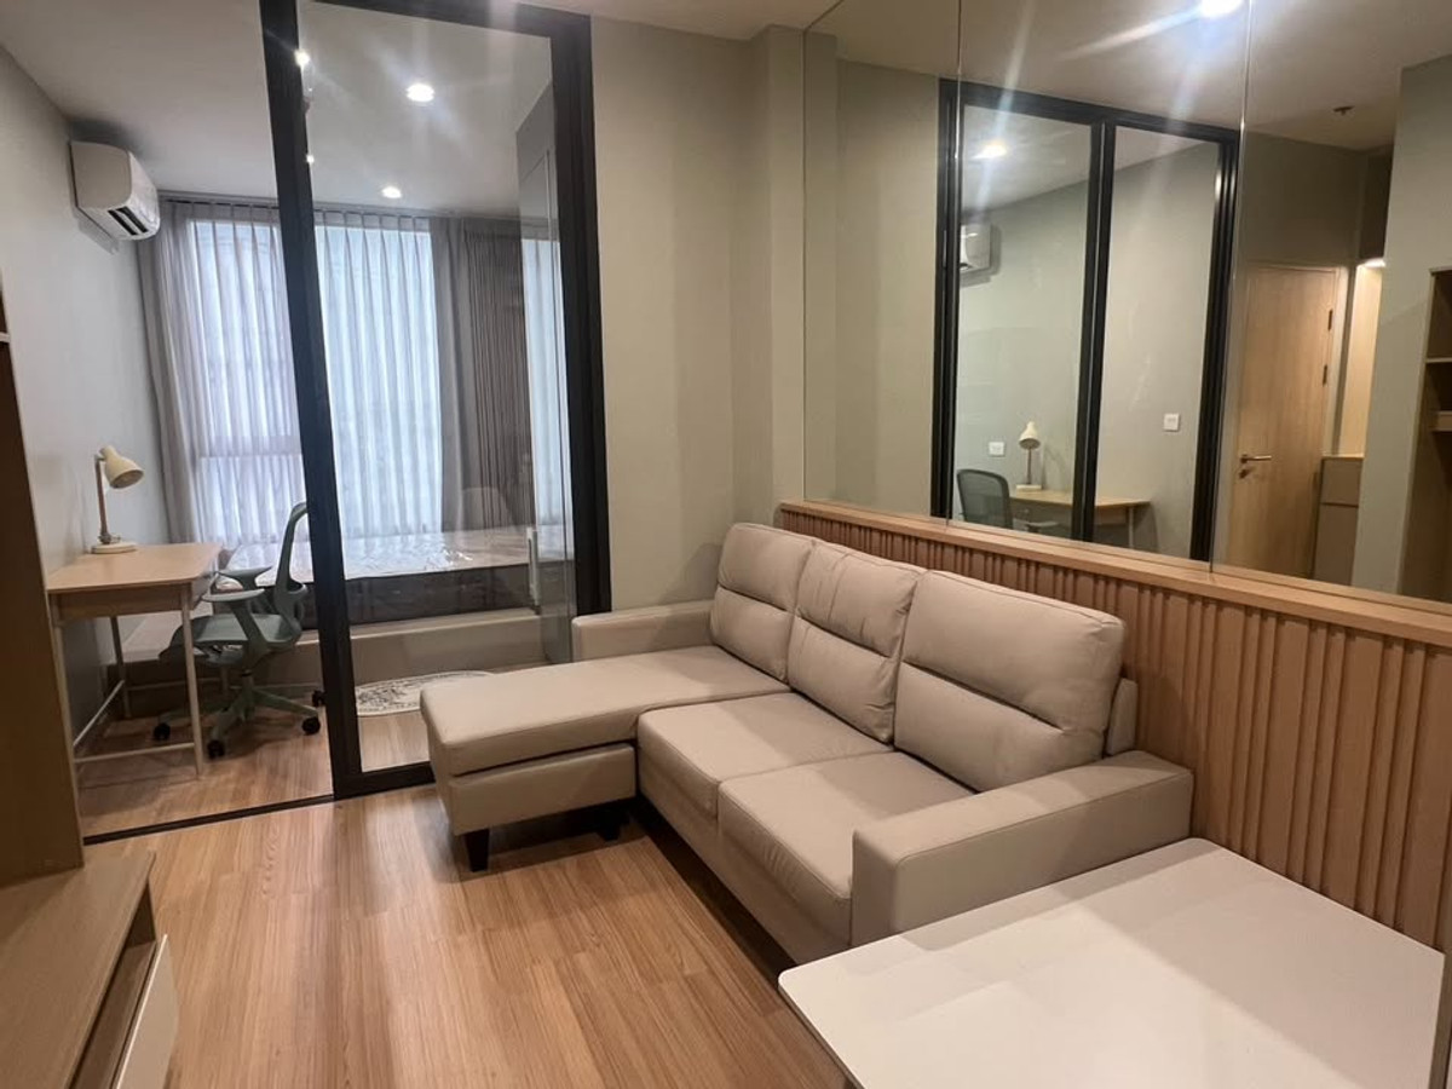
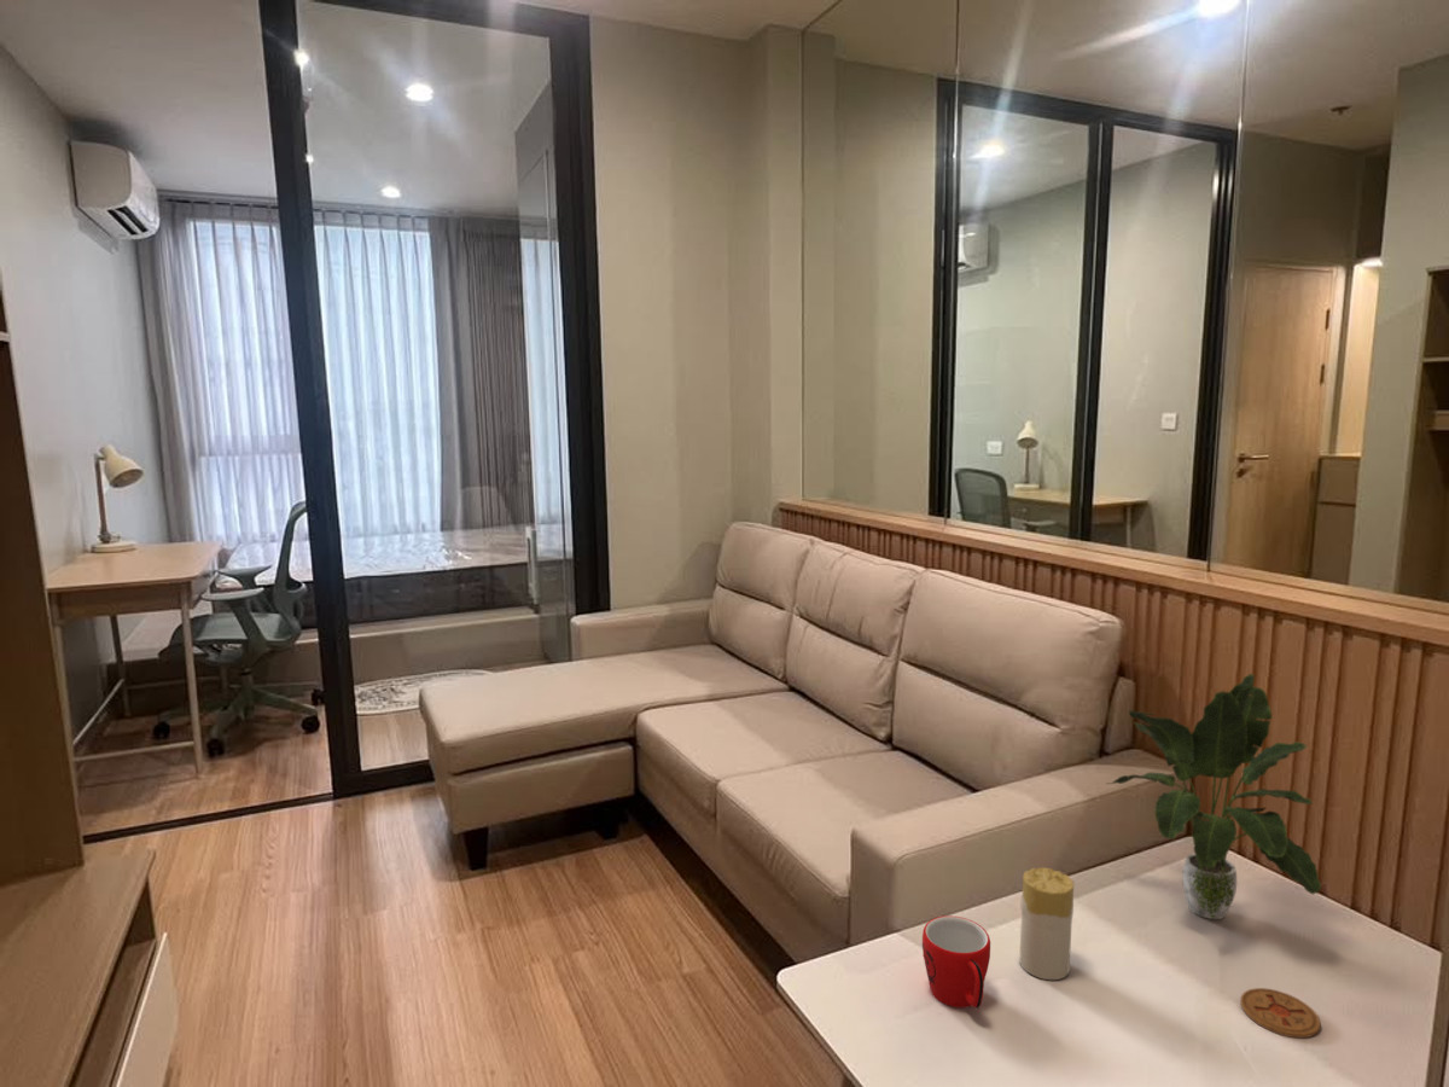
+ candle (1046, 922)
+ potted plant (1199, 798)
+ mug (960, 971)
+ coaster (1279, 1012)
